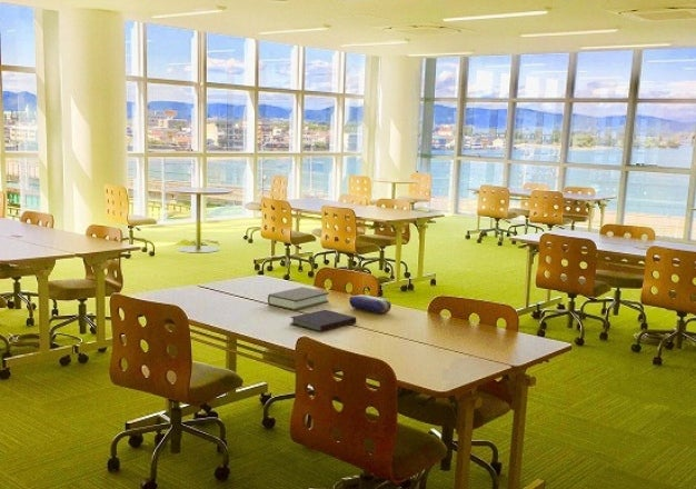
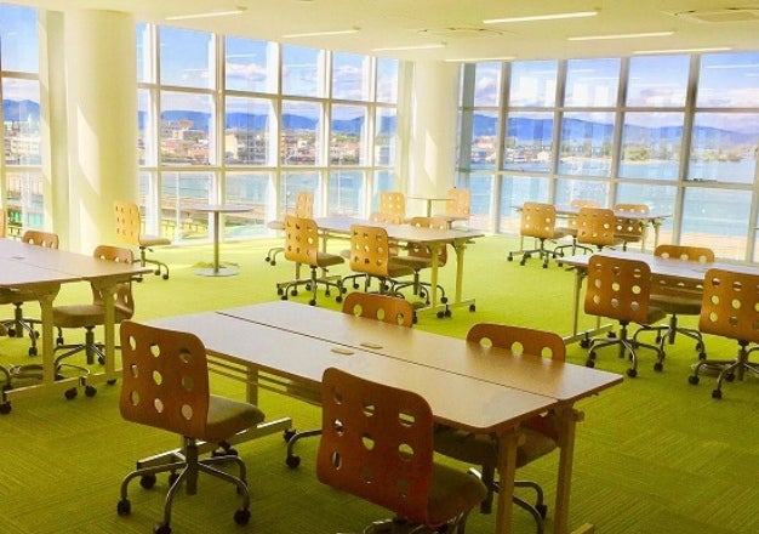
- pencil case (369, 303)
- notebook (322, 320)
- book (298, 298)
